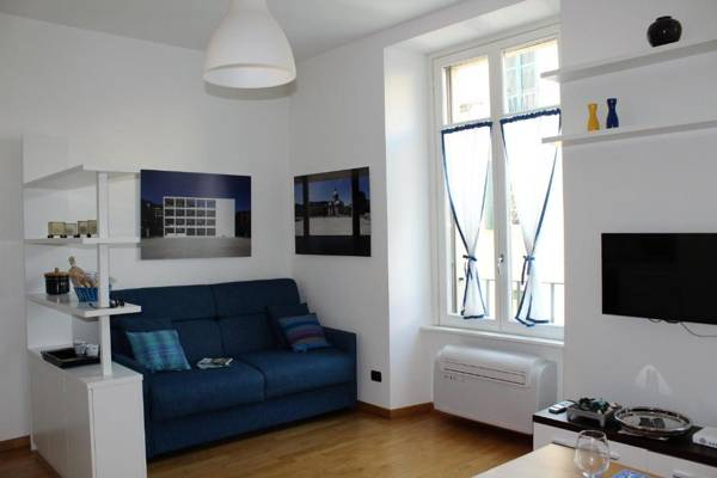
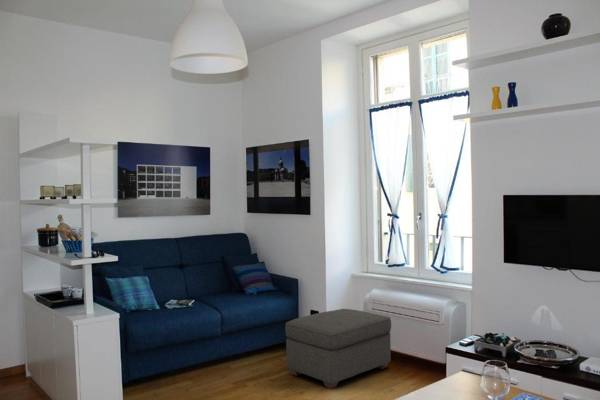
+ ottoman (339, 343)
